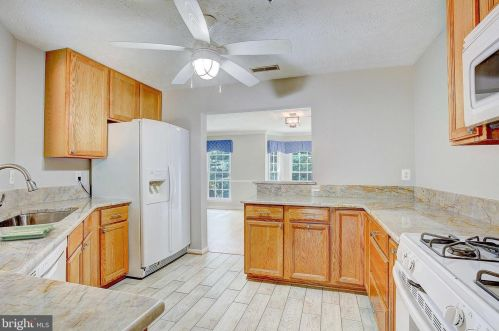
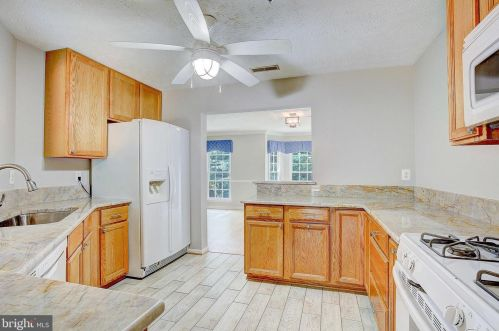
- dish towel (28, 231)
